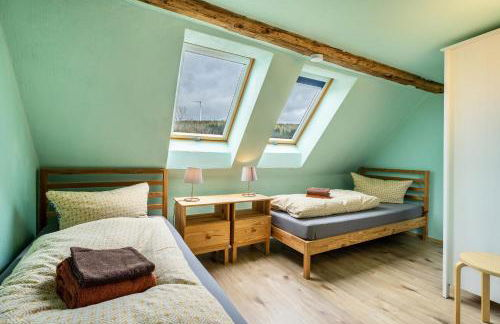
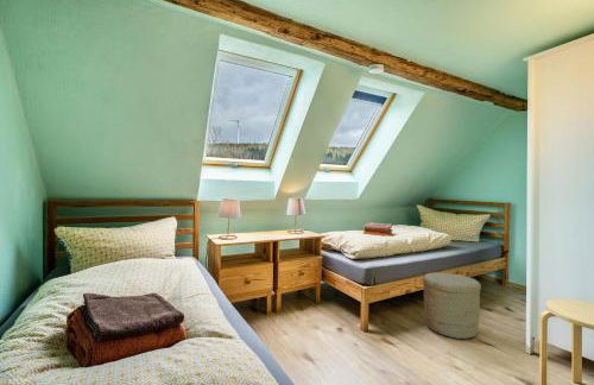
+ woven basket (450, 303)
